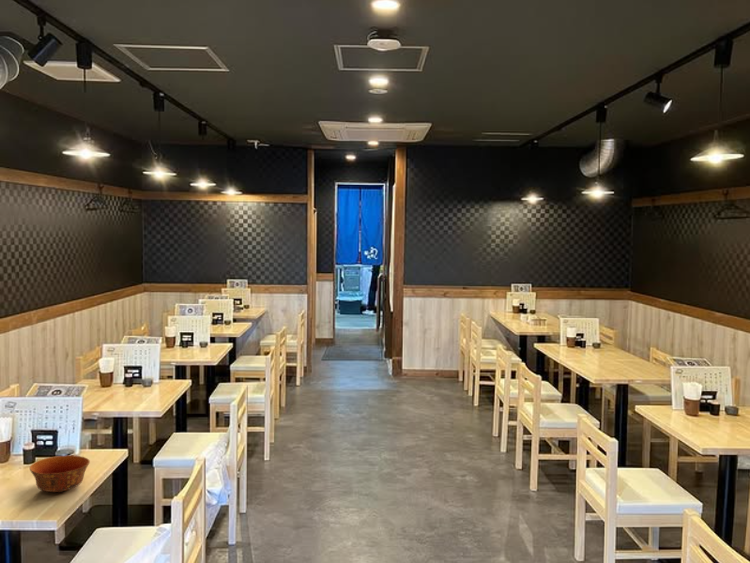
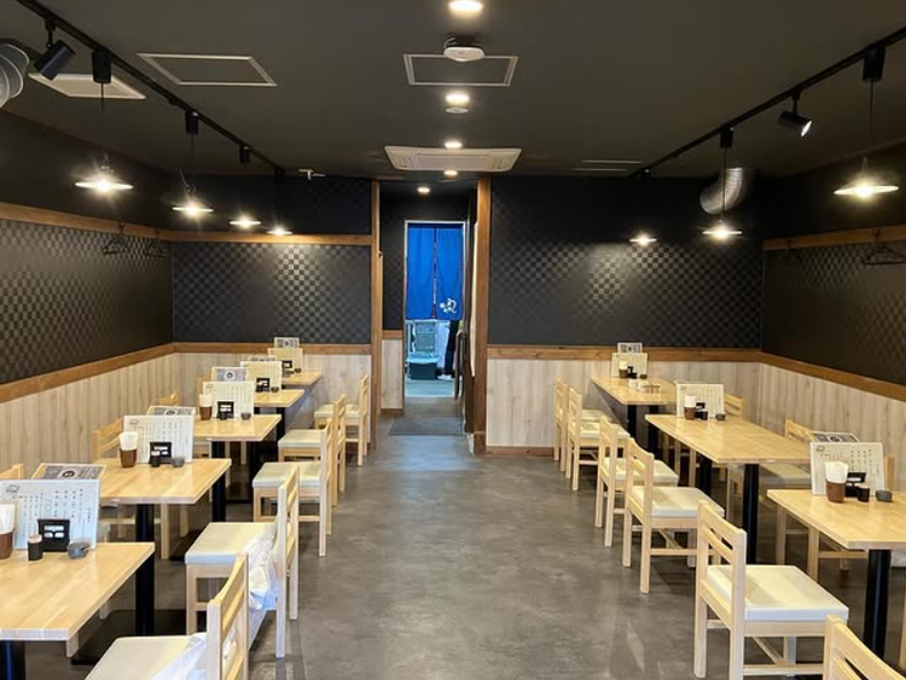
- bowl (60, 475)
